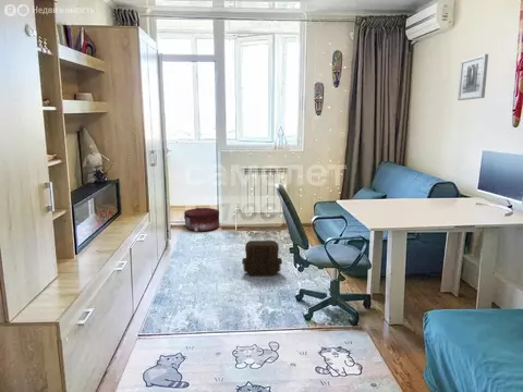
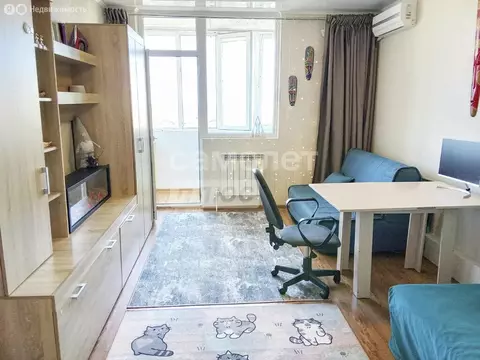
- pouf (202, 218)
- backpack (262, 258)
- wall art (472, 78)
